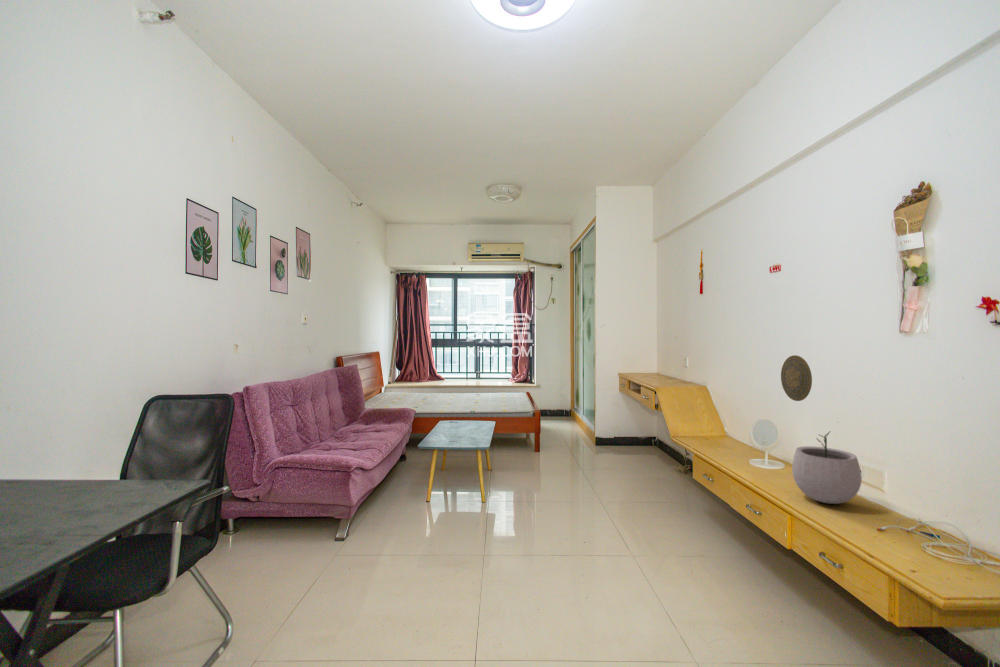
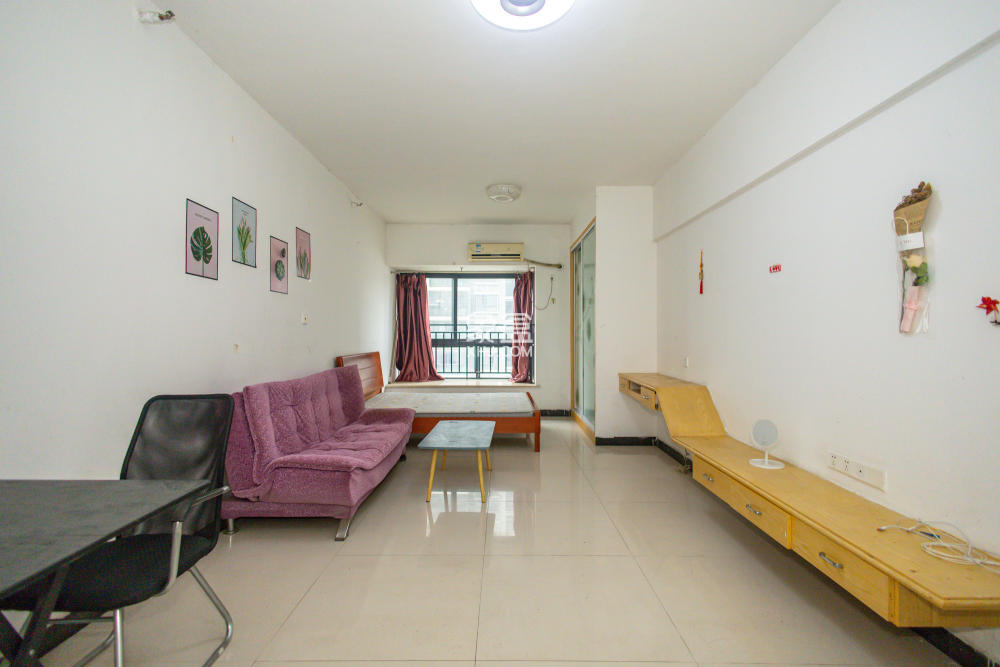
- plant pot (825, 465)
- decorative plate (793, 378)
